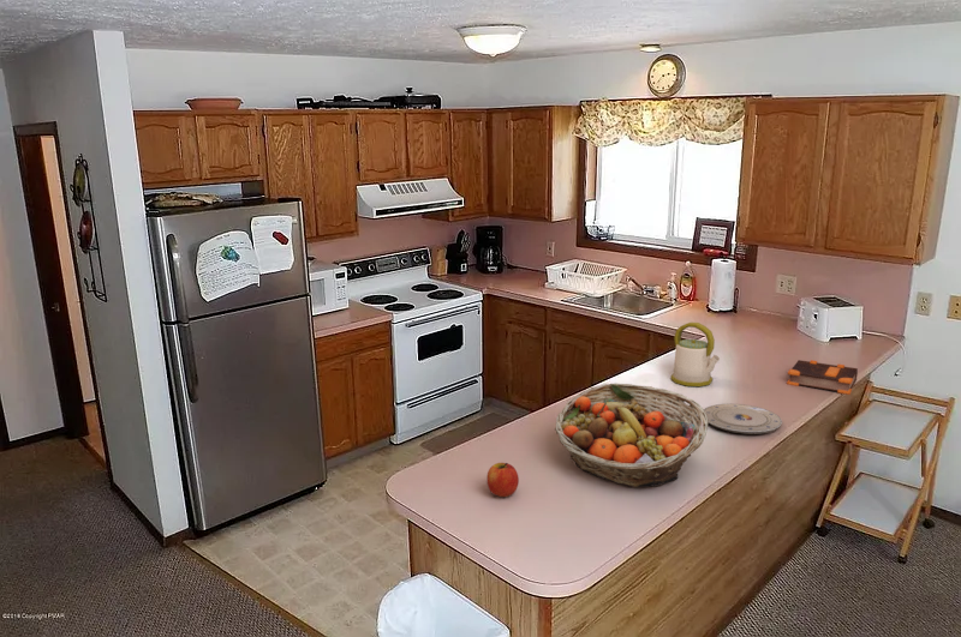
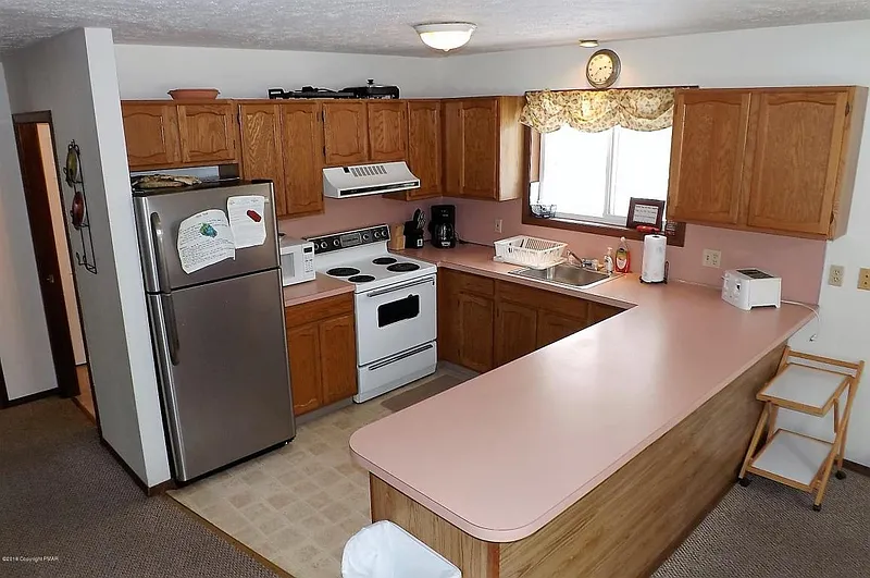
- bible (819, 374)
- fruit basket (628, 432)
- plate (740, 419)
- kettle (696, 351)
- apple (502, 477)
